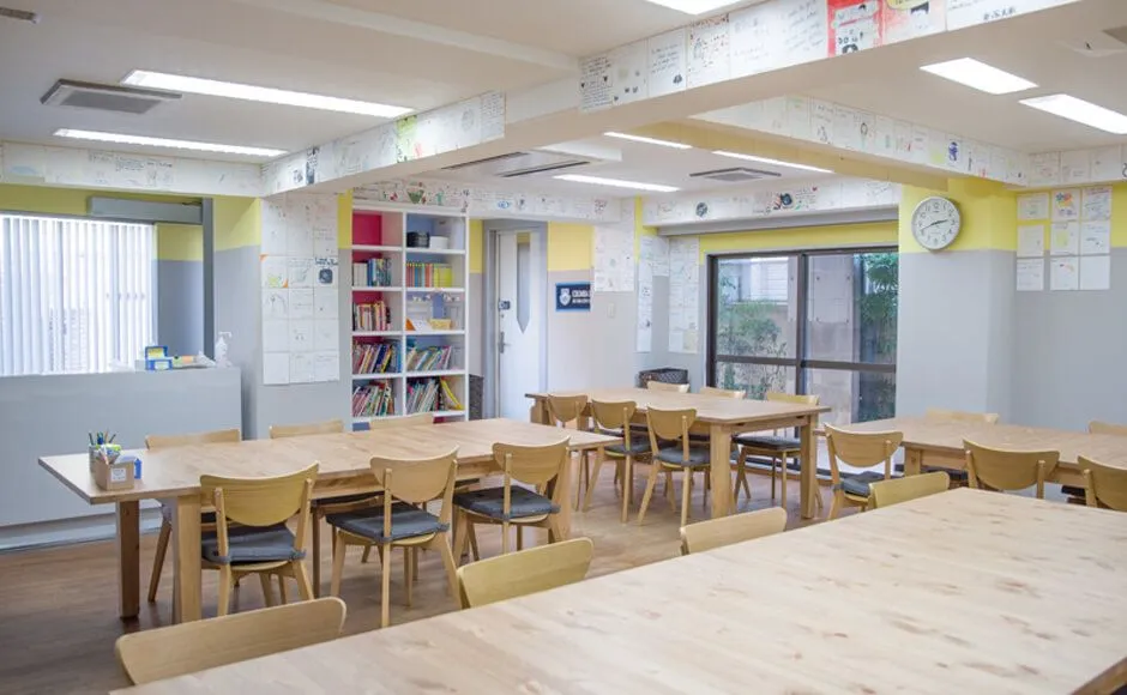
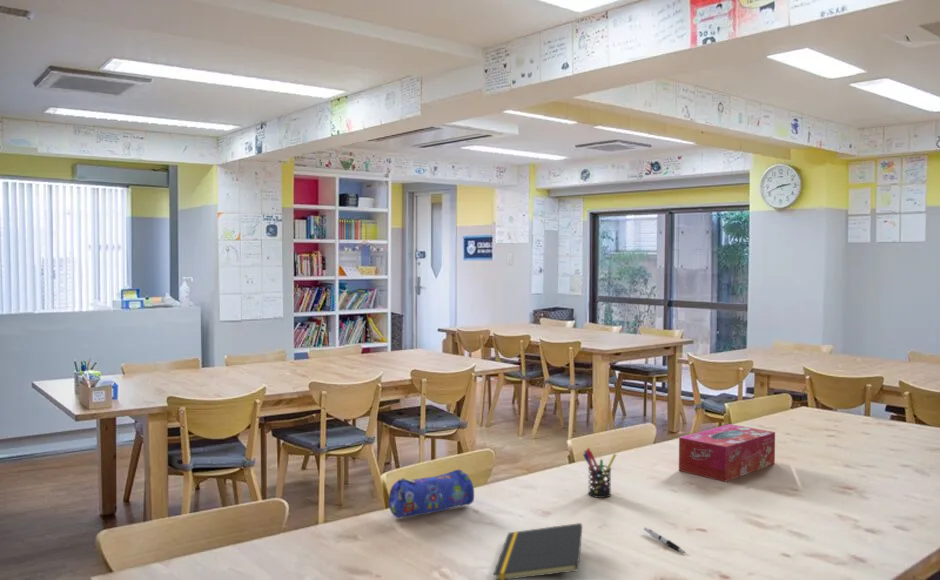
+ pen holder (598, 472)
+ pen (664, 539)
+ tissue box (727, 450)
+ pencil case (431, 492)
+ notepad (540, 550)
